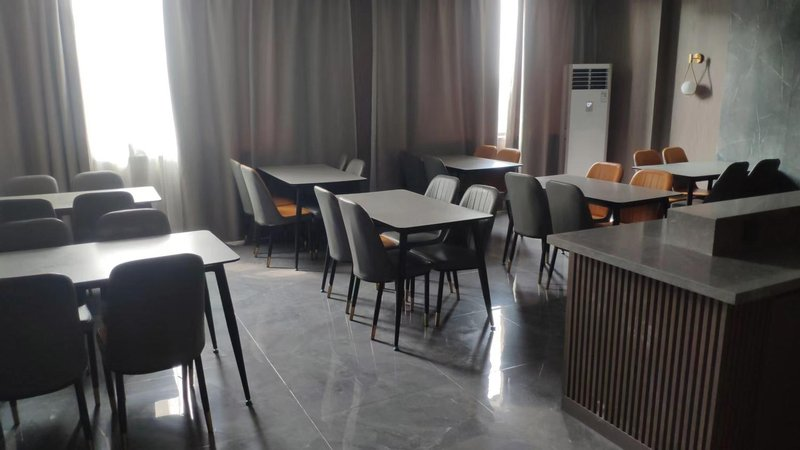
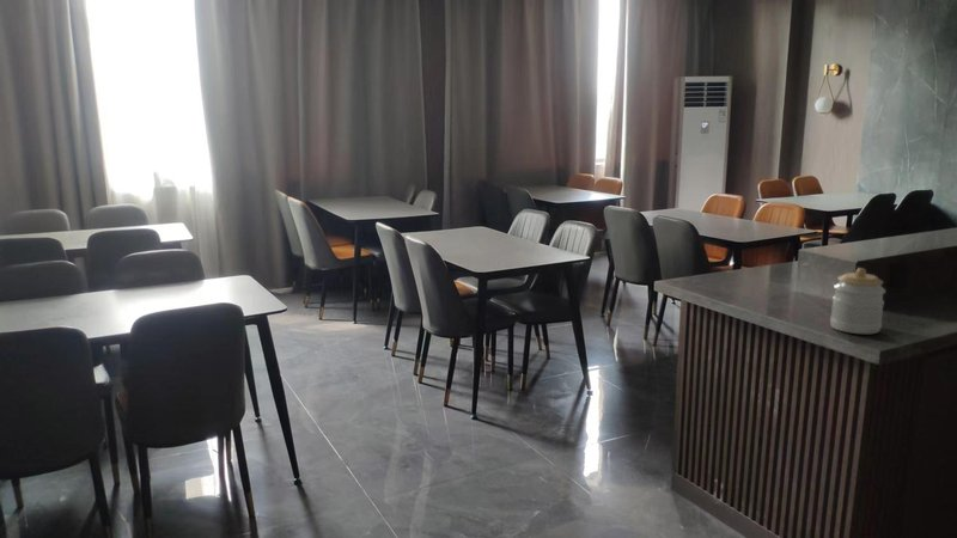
+ jar (858, 298)
